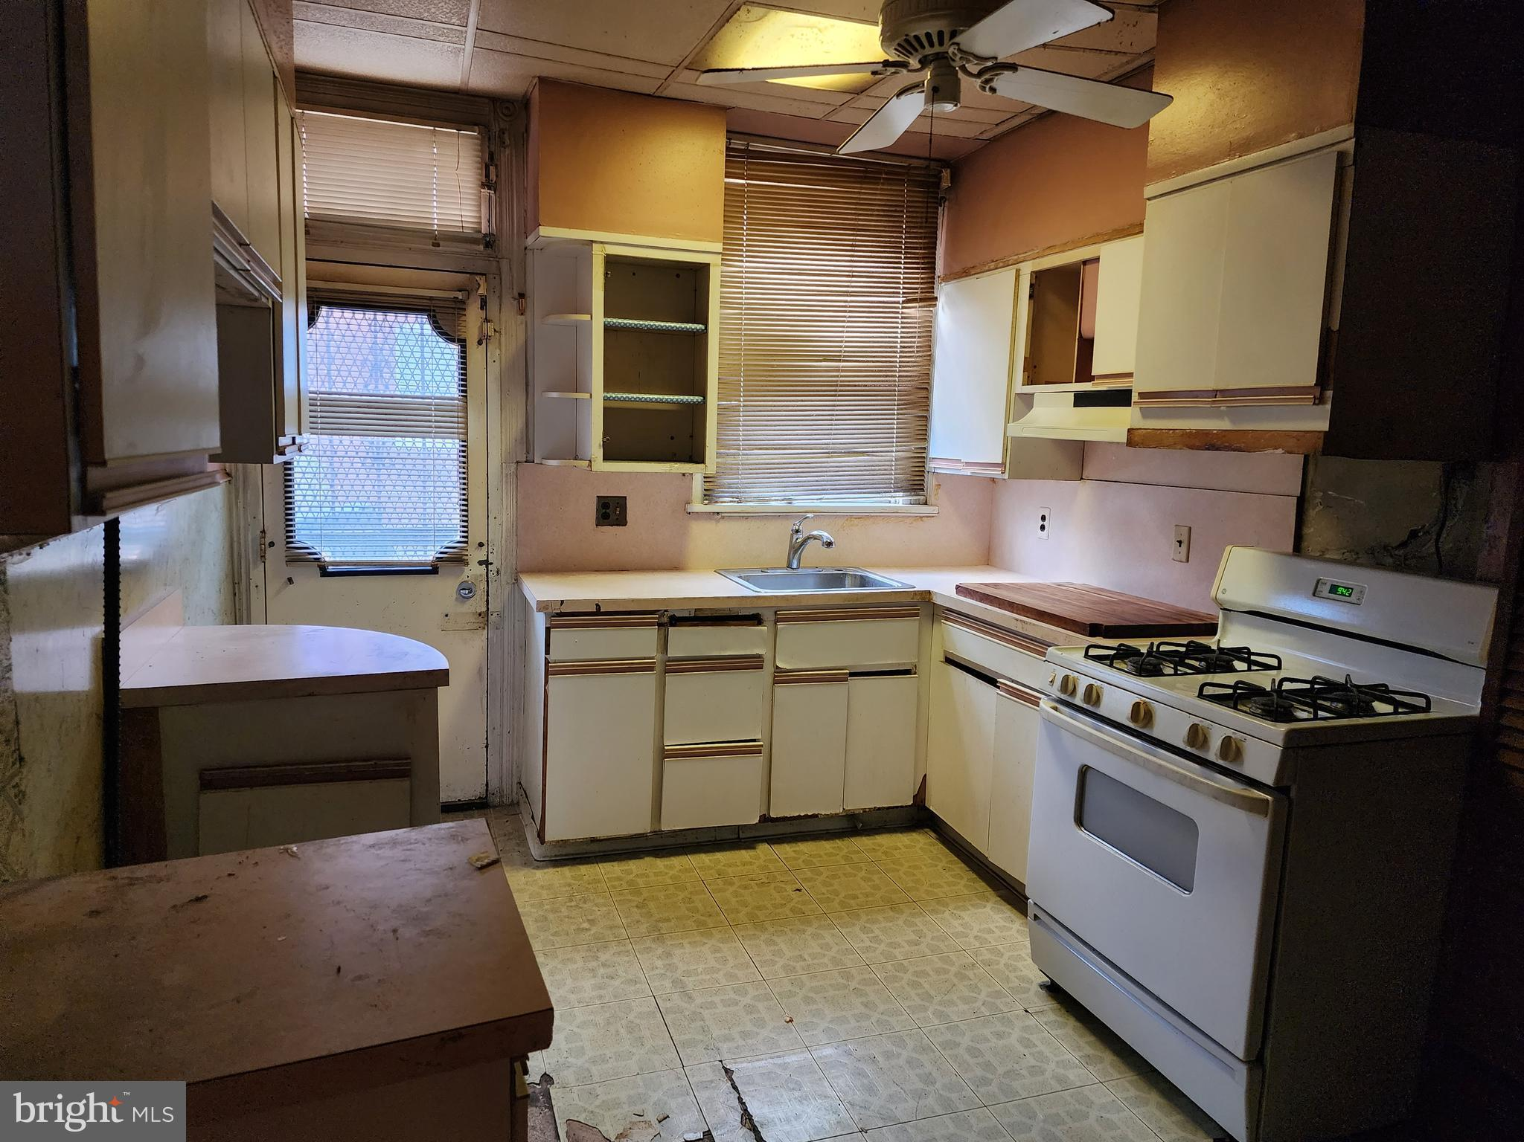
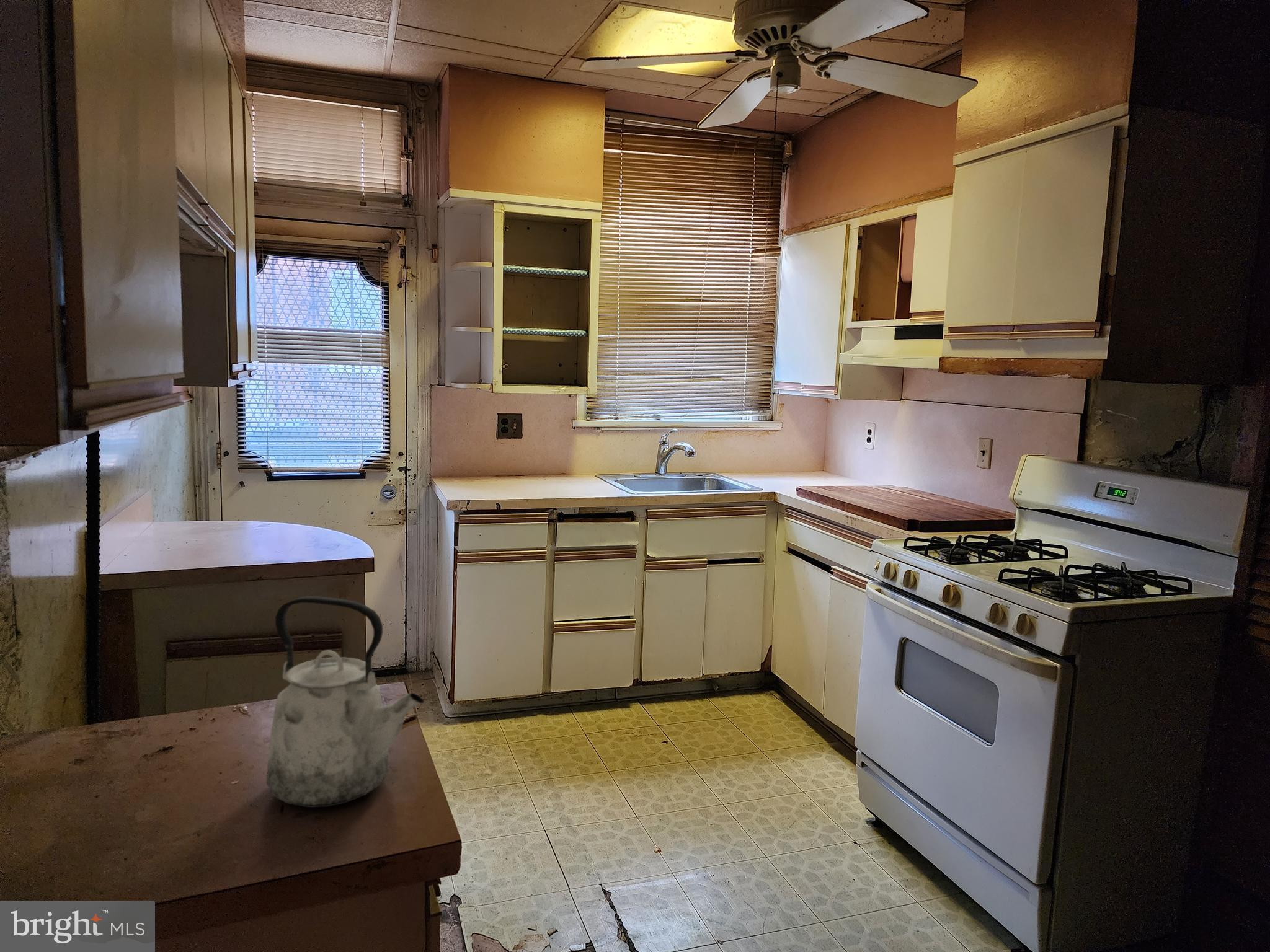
+ kettle (349, 697)
